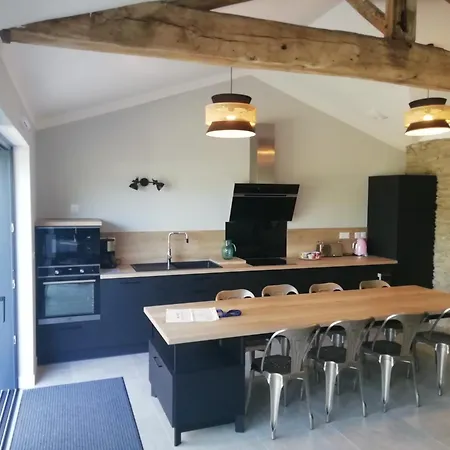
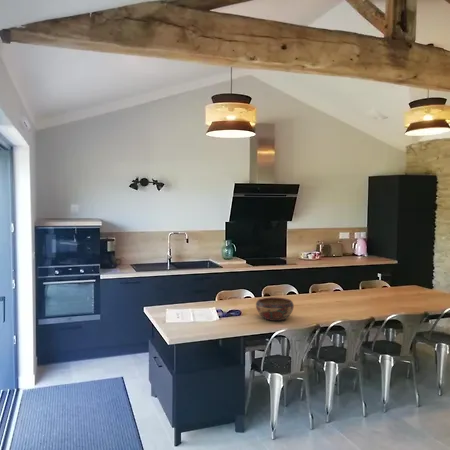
+ decorative bowl (274, 309)
